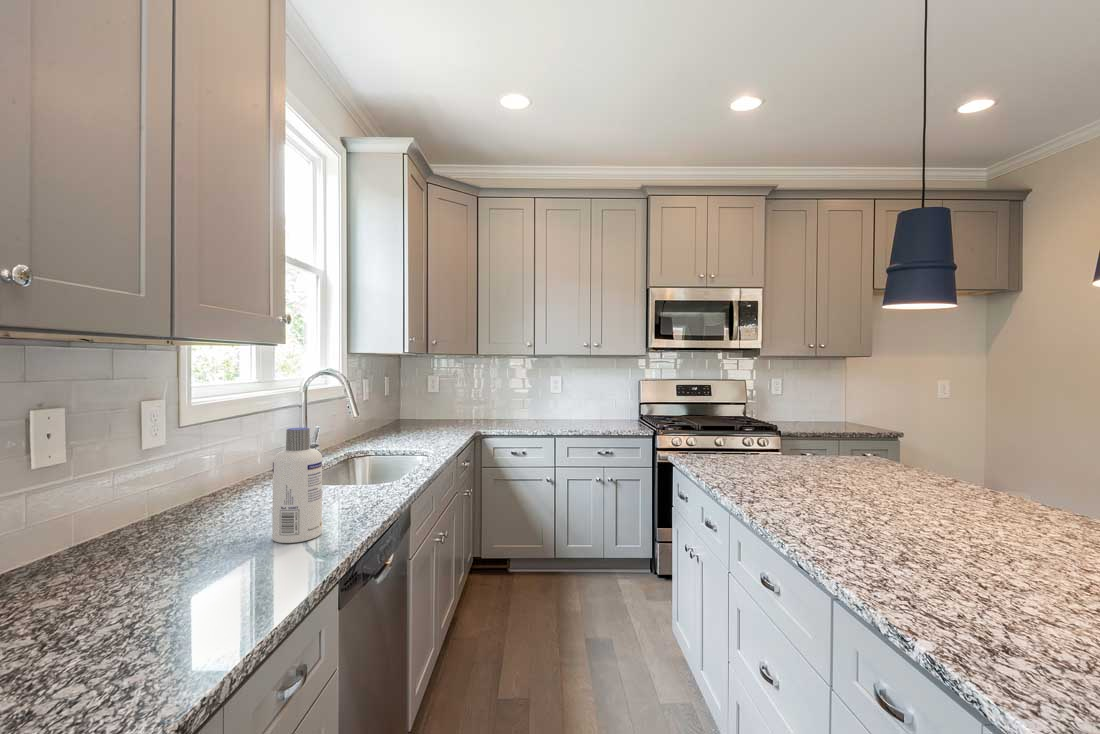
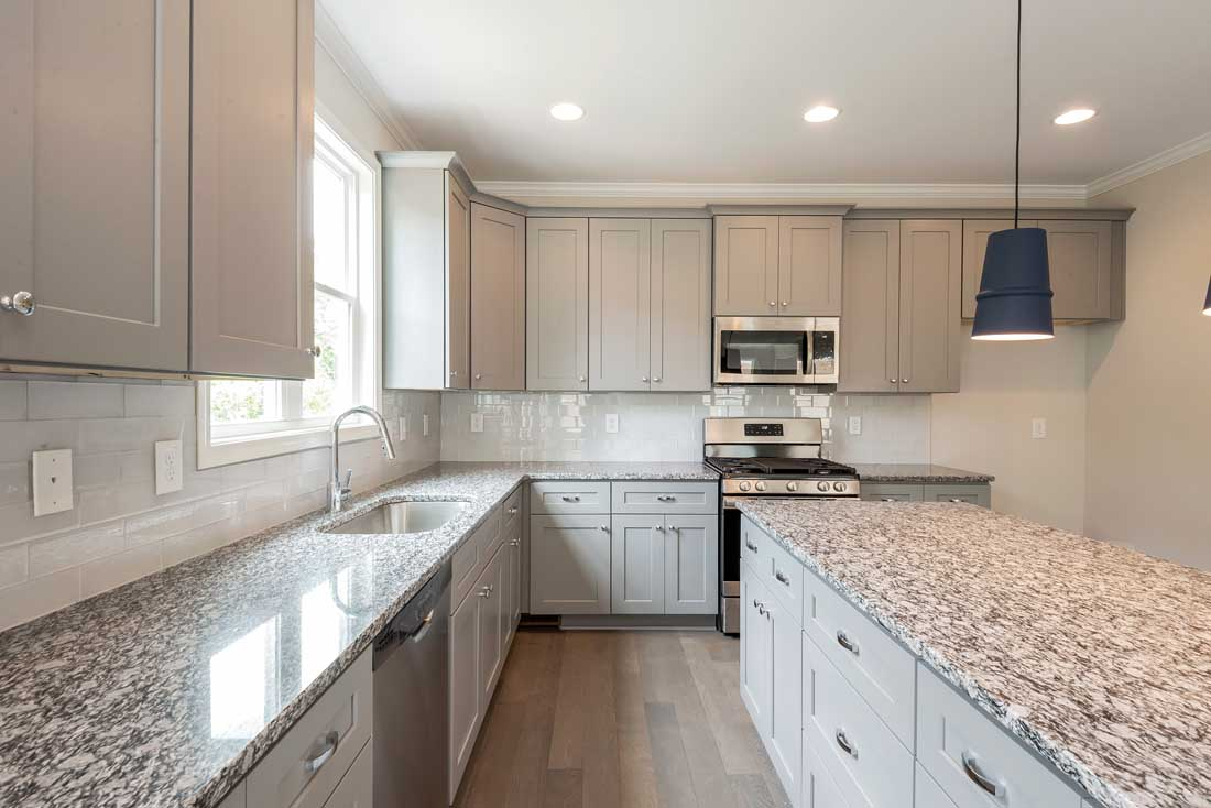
- screw cap bottle (297, 482)
